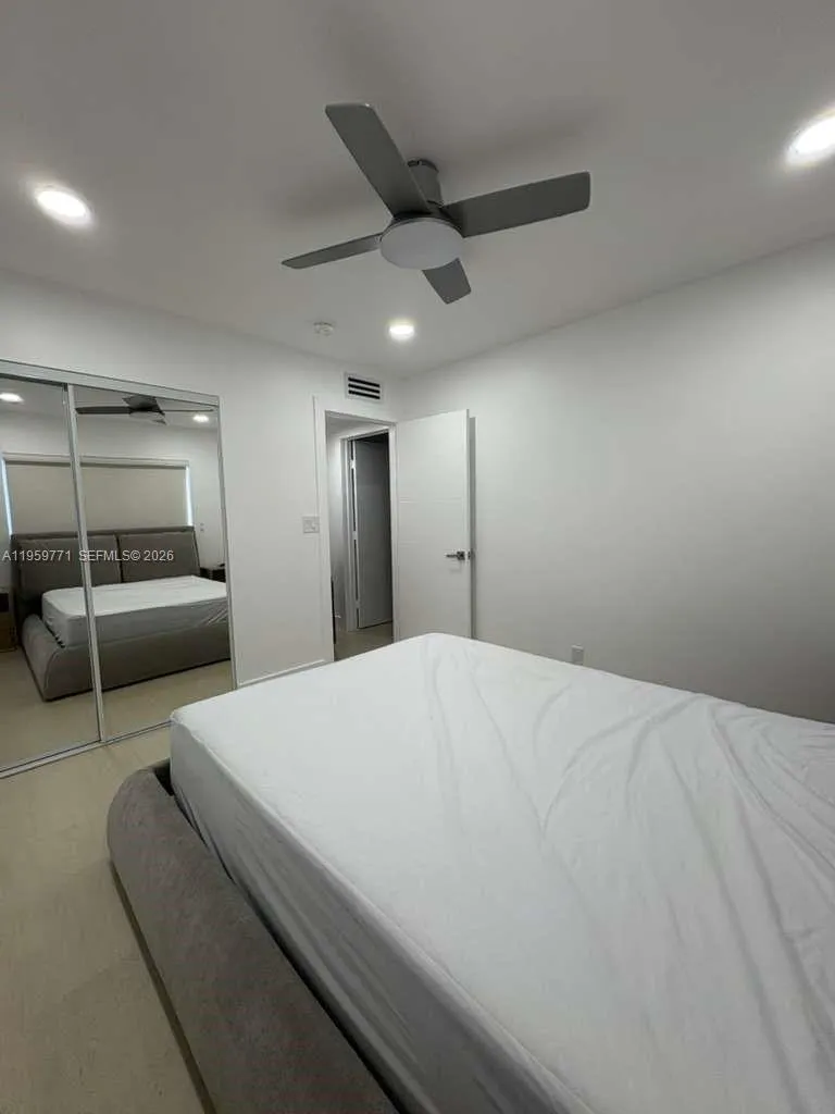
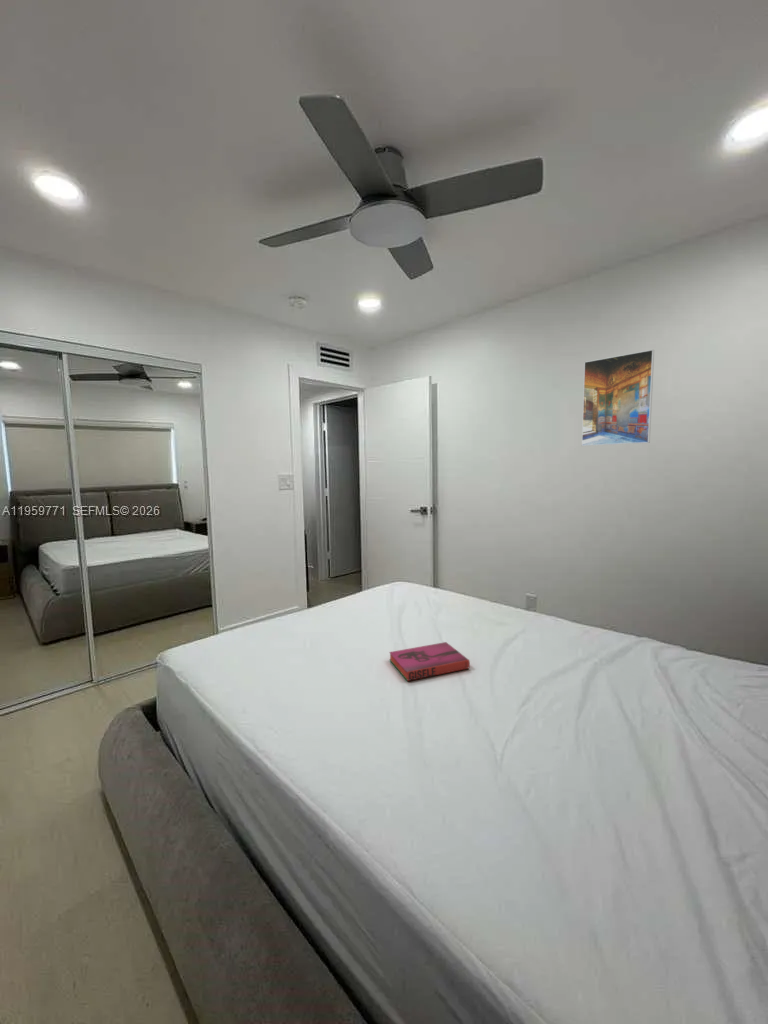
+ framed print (615, 400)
+ hardback book (428, 660)
